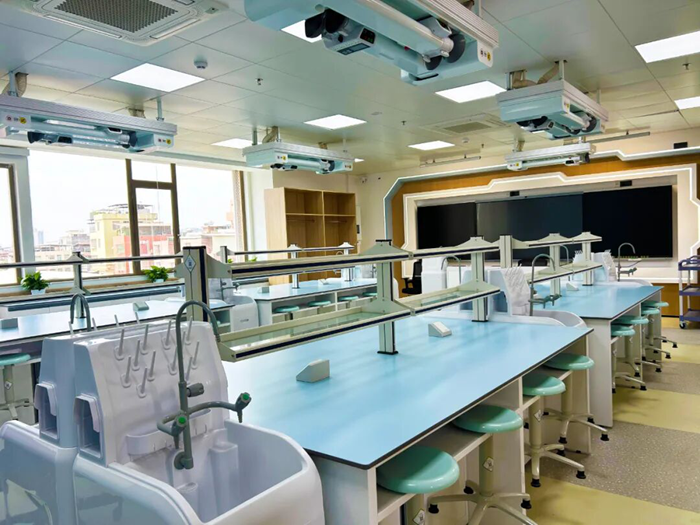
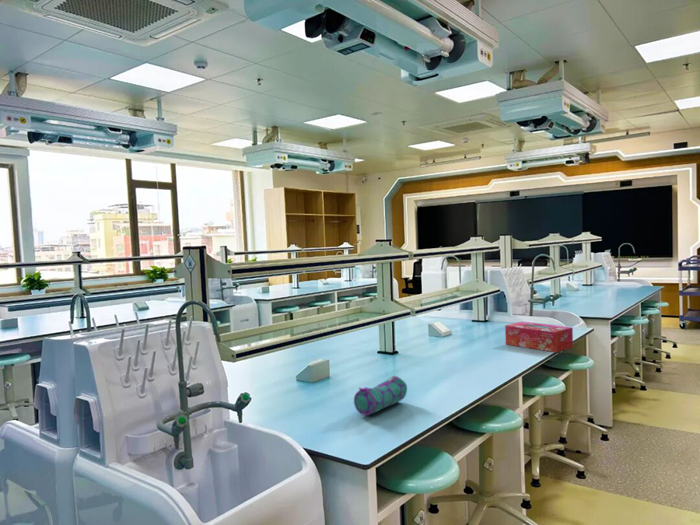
+ tissue box (538, 336)
+ pencil case (380, 394)
